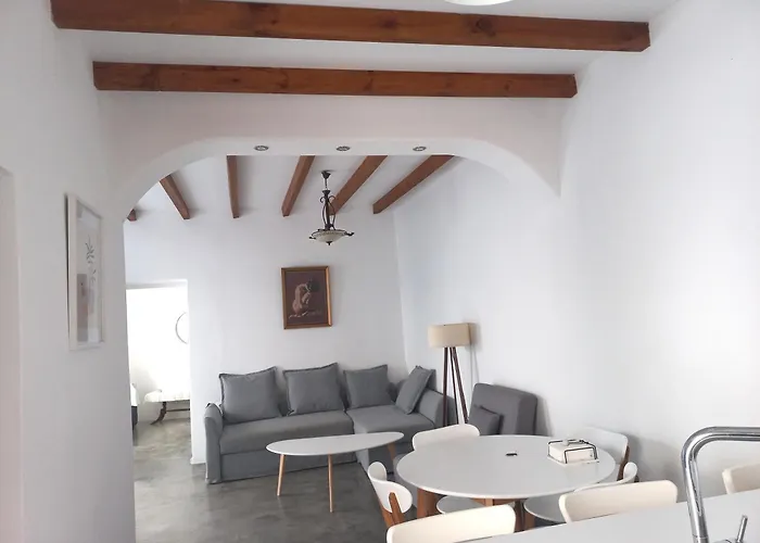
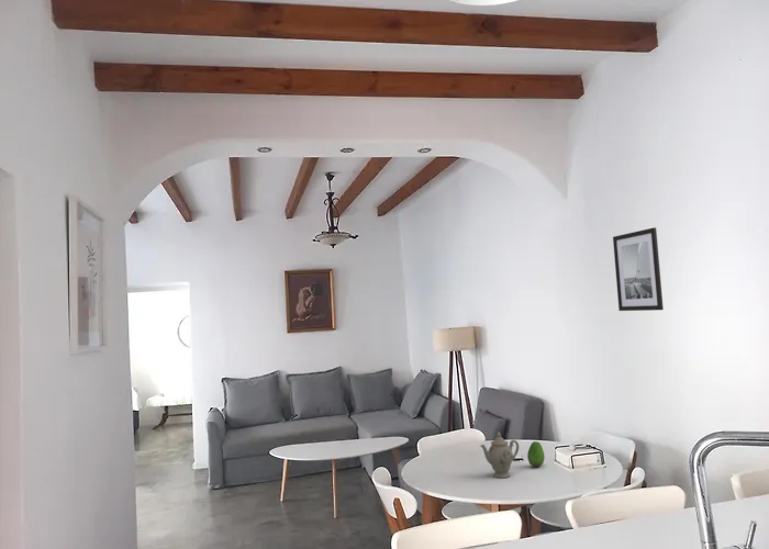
+ fruit (535, 453)
+ chinaware (500, 453)
+ wall art (636, 271)
